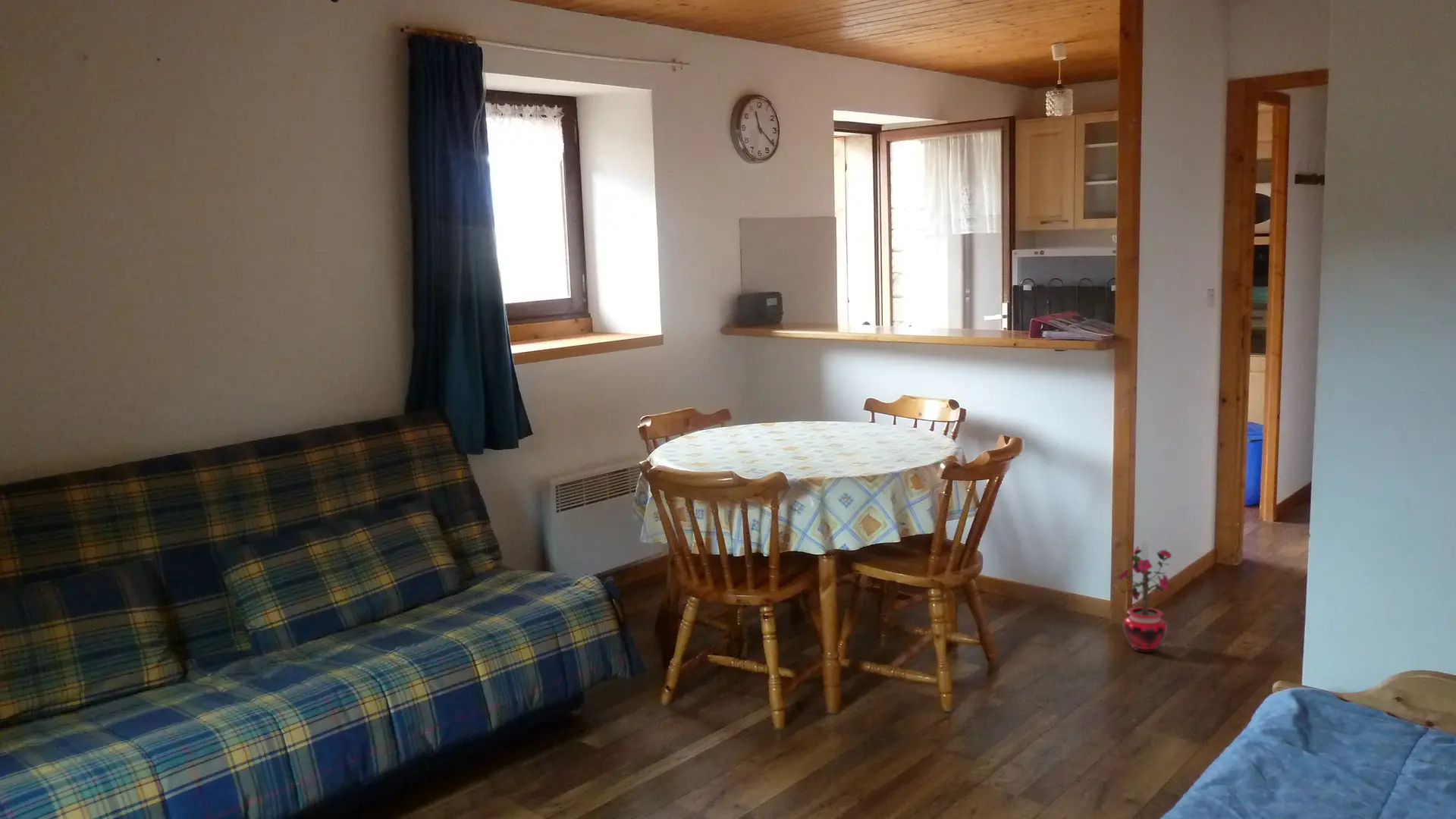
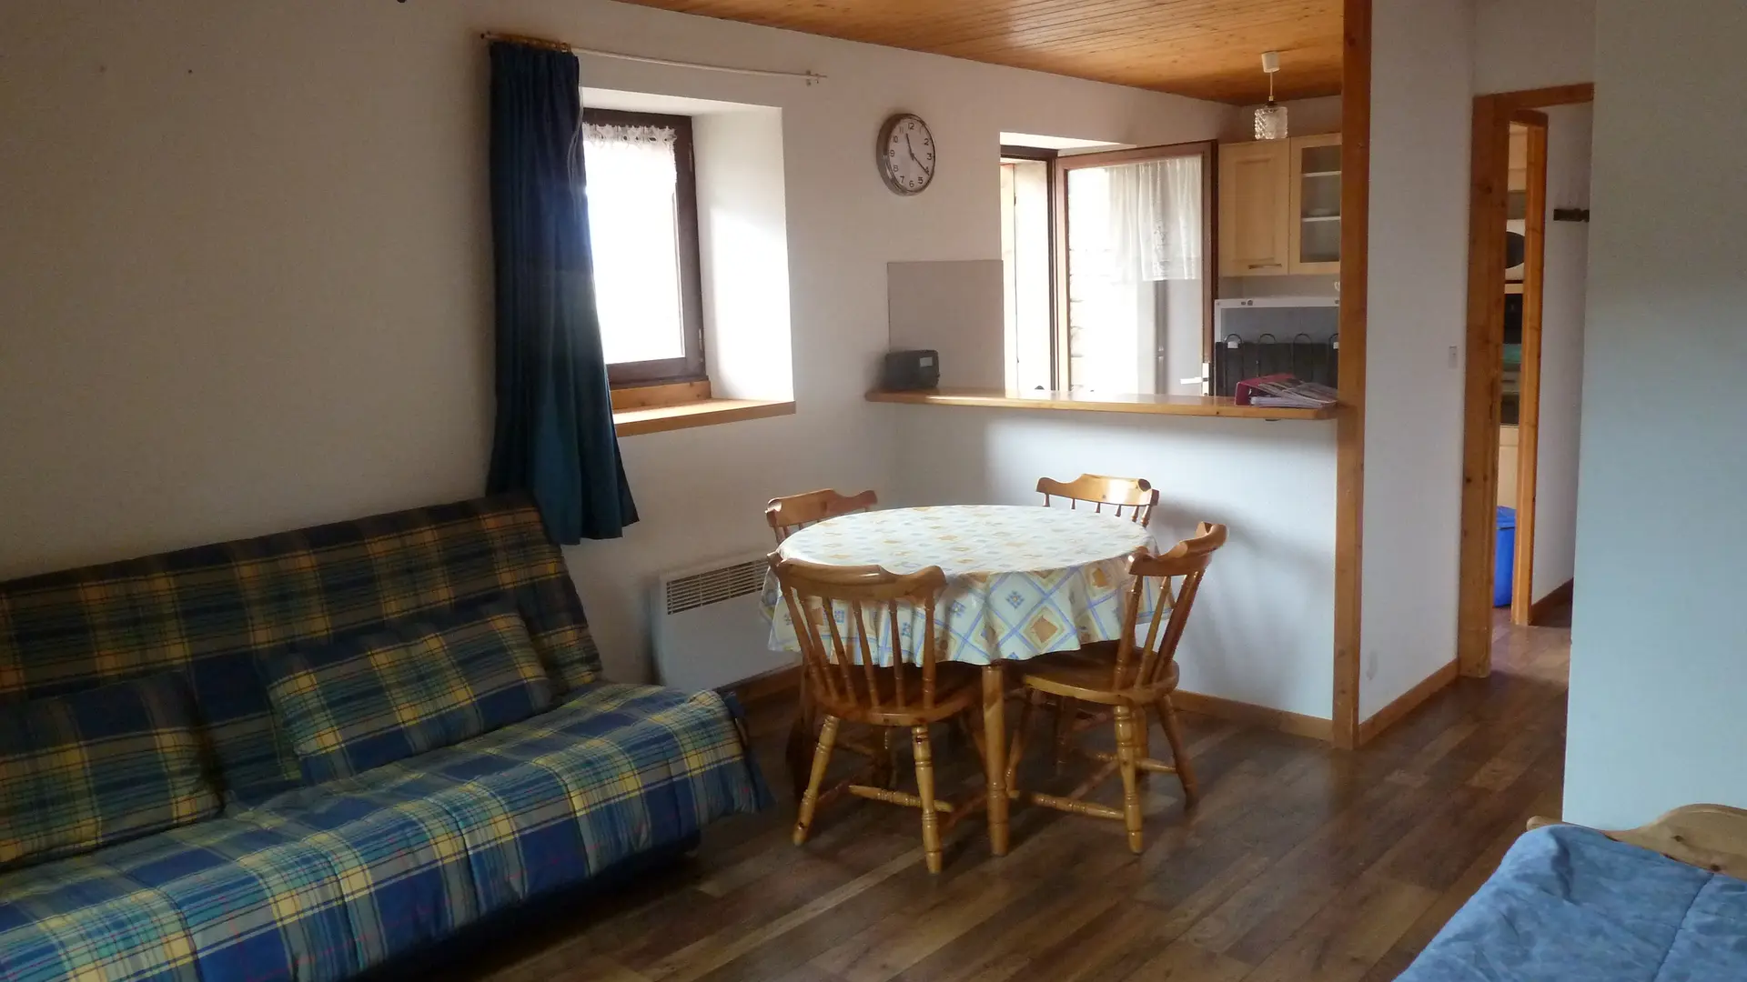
- potted plant (1143, 598)
